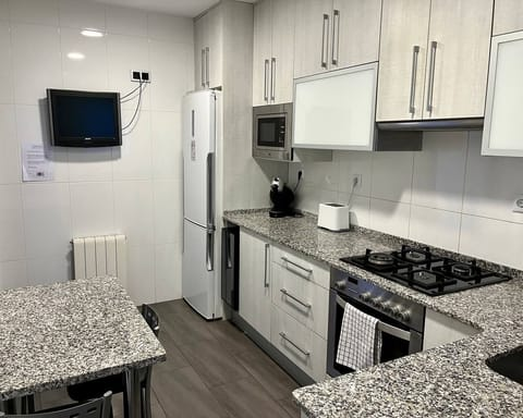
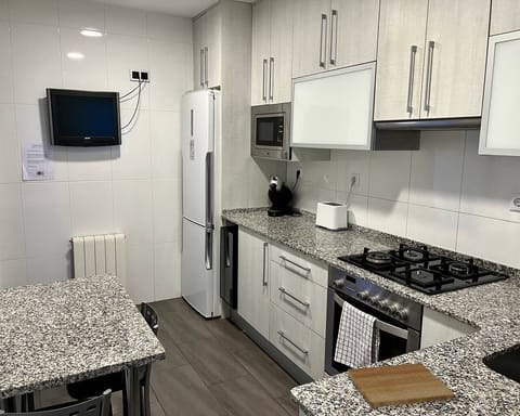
+ cutting board (398, 384)
